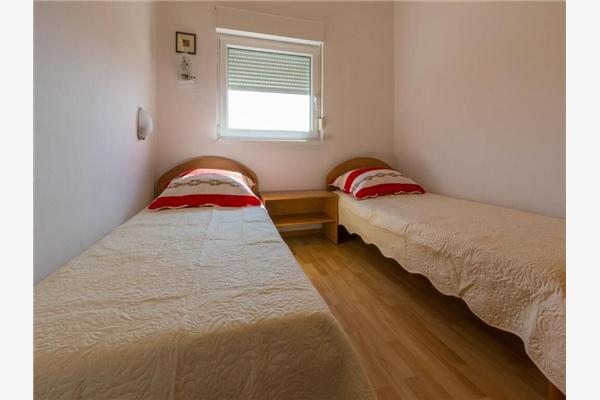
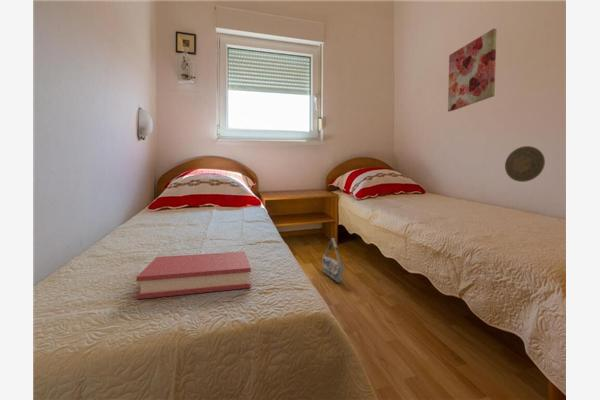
+ wall art (469, 73)
+ hardback book (200, 270)
+ bag (331, 258)
+ decorative plate (522, 164)
